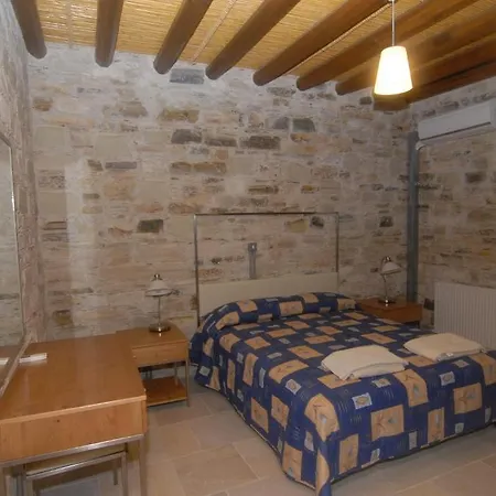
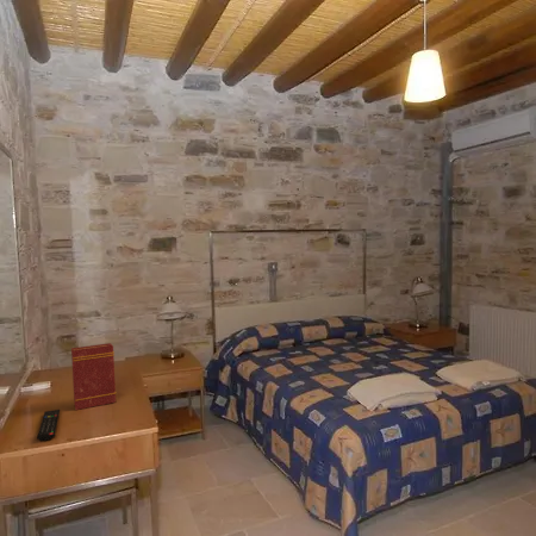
+ book (94, 375)
+ remote control (49, 424)
